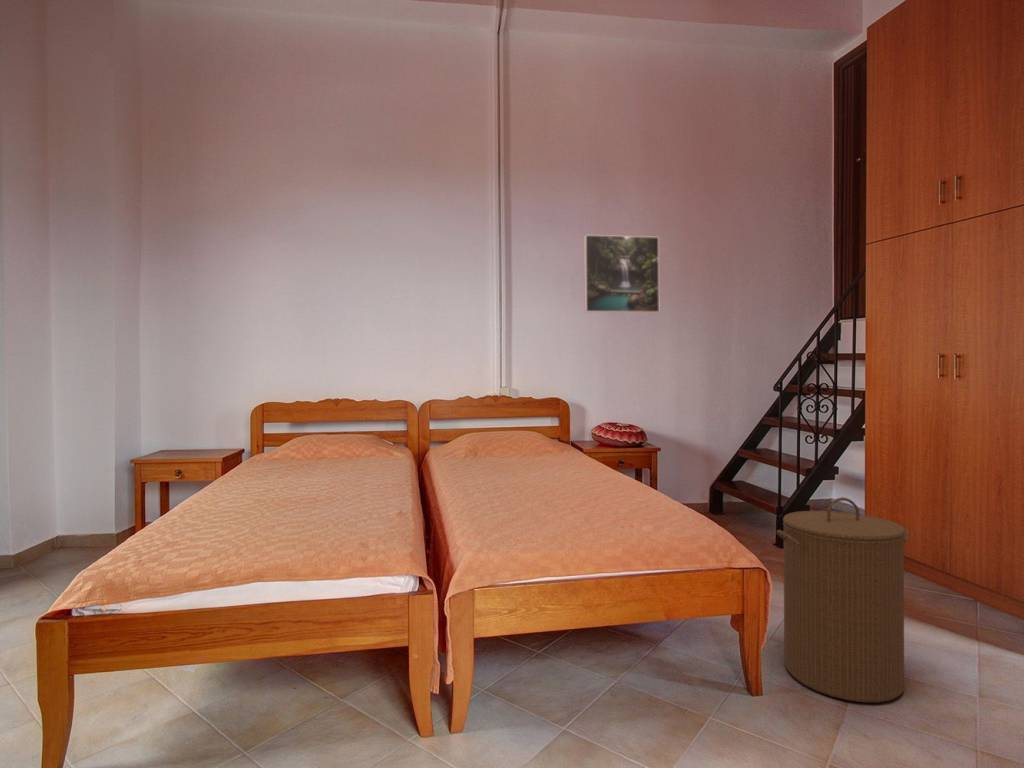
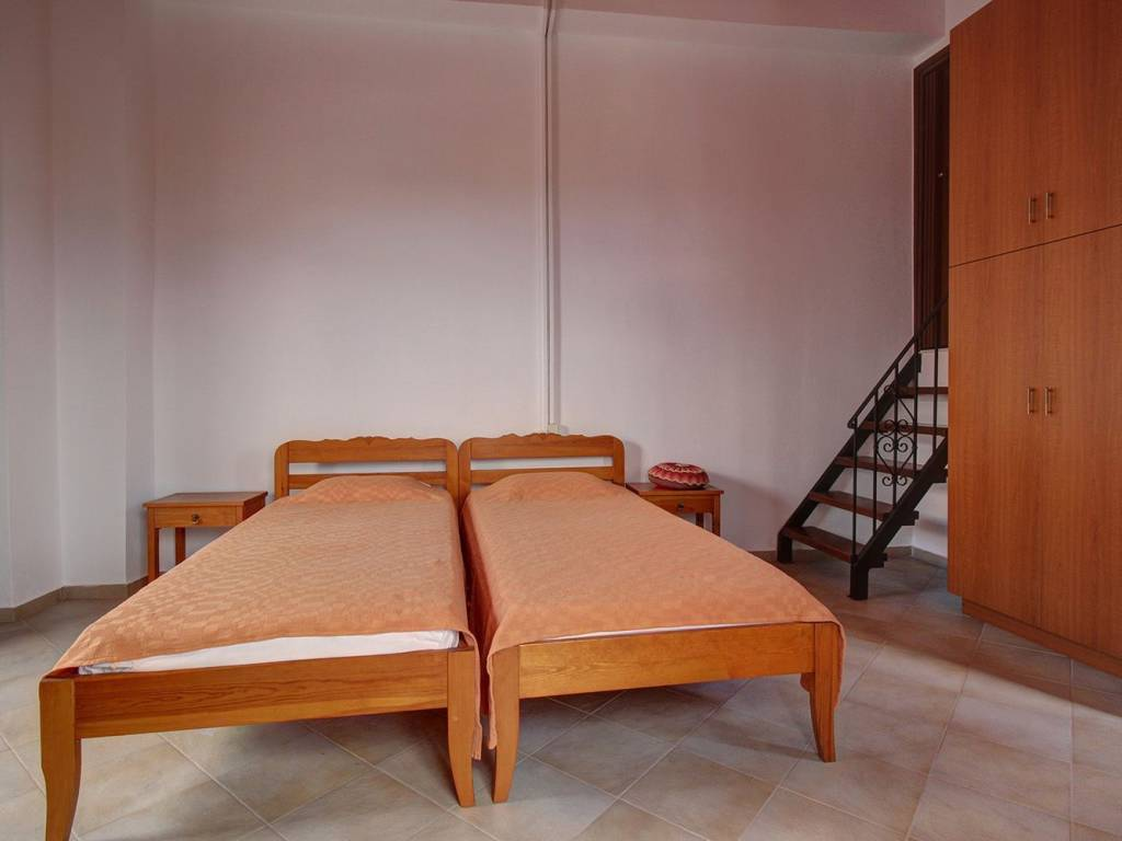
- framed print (622, 274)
- laundry hamper (841, 586)
